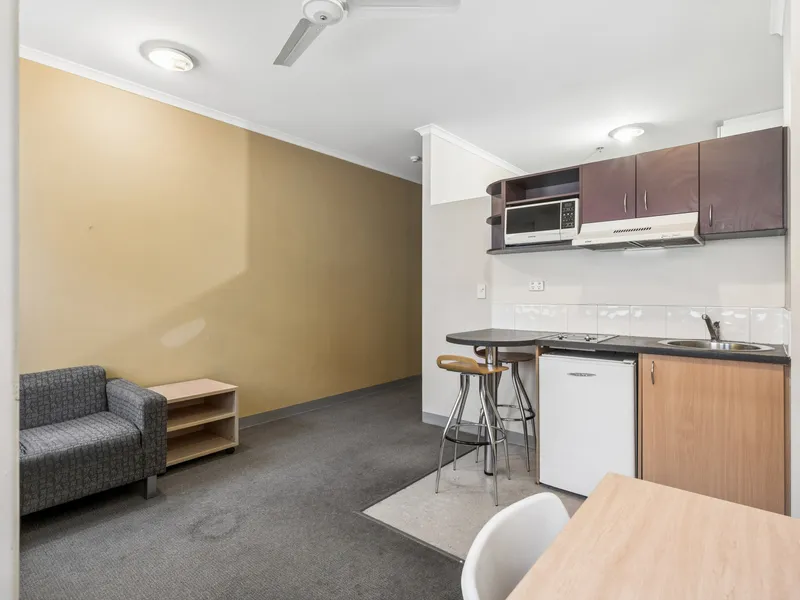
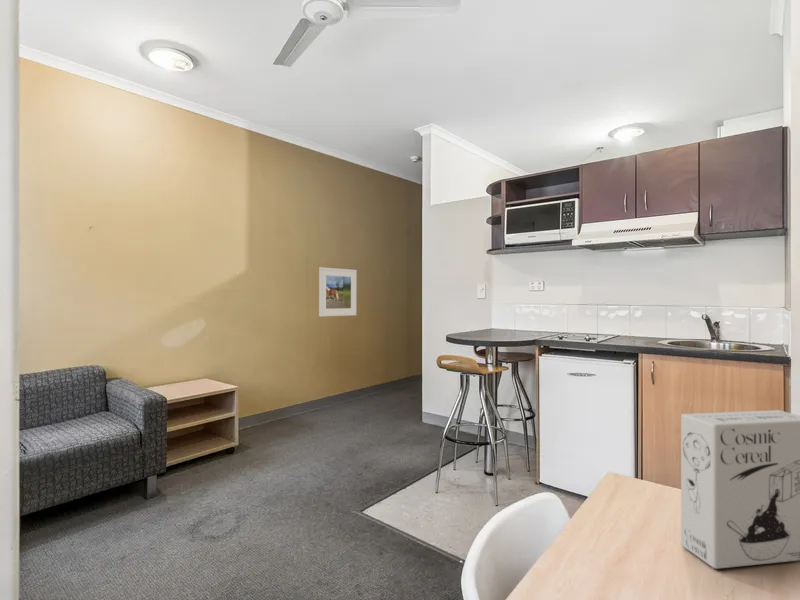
+ cereal box (748, 484)
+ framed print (338, 292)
